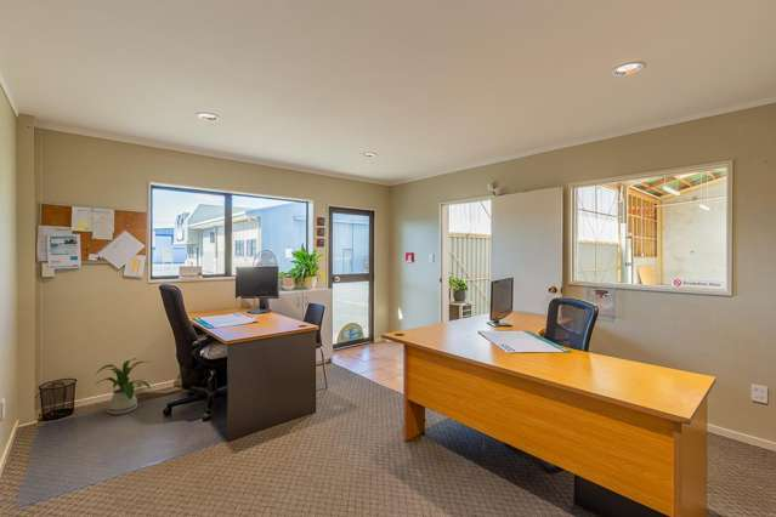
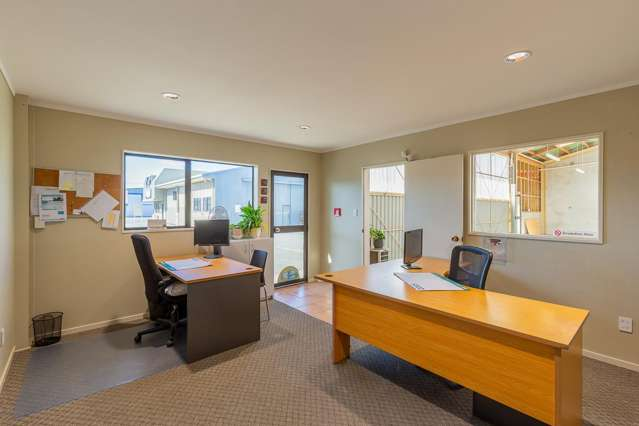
- house plant (124, 381)
